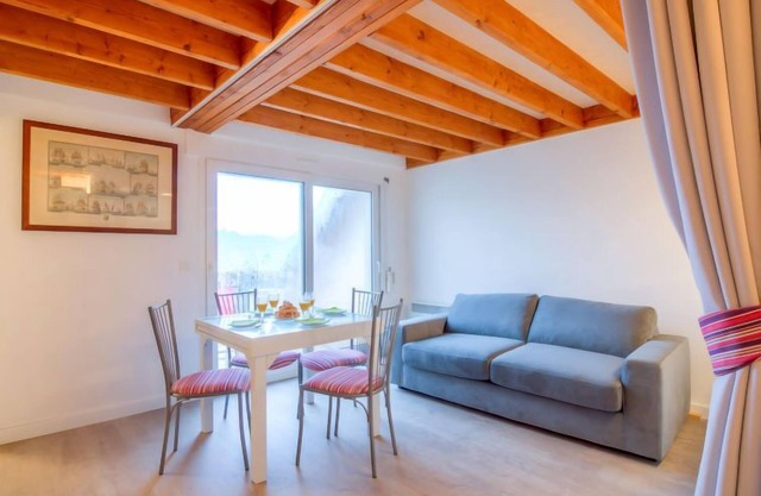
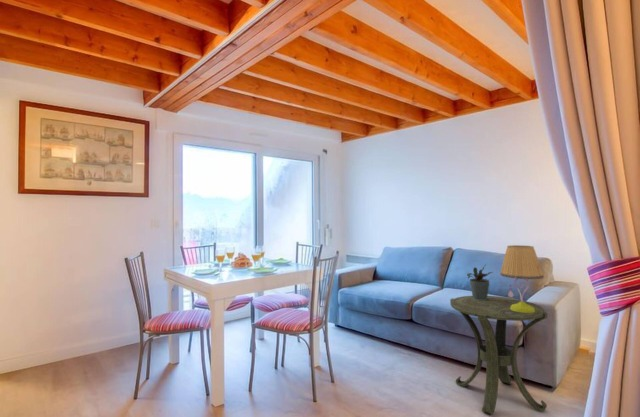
+ side table (496, 350)
+ table lamp (521, 277)
+ potted plant (481, 281)
